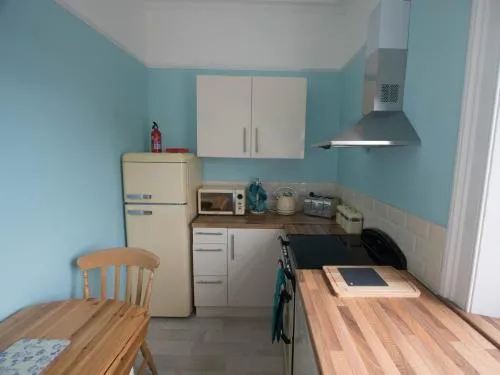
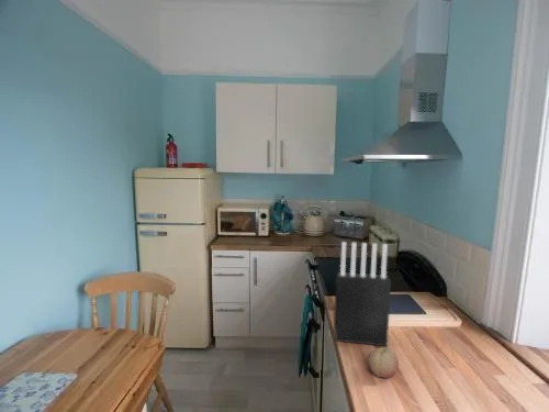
+ fruit (383, 361)
+ knife block (360, 288)
